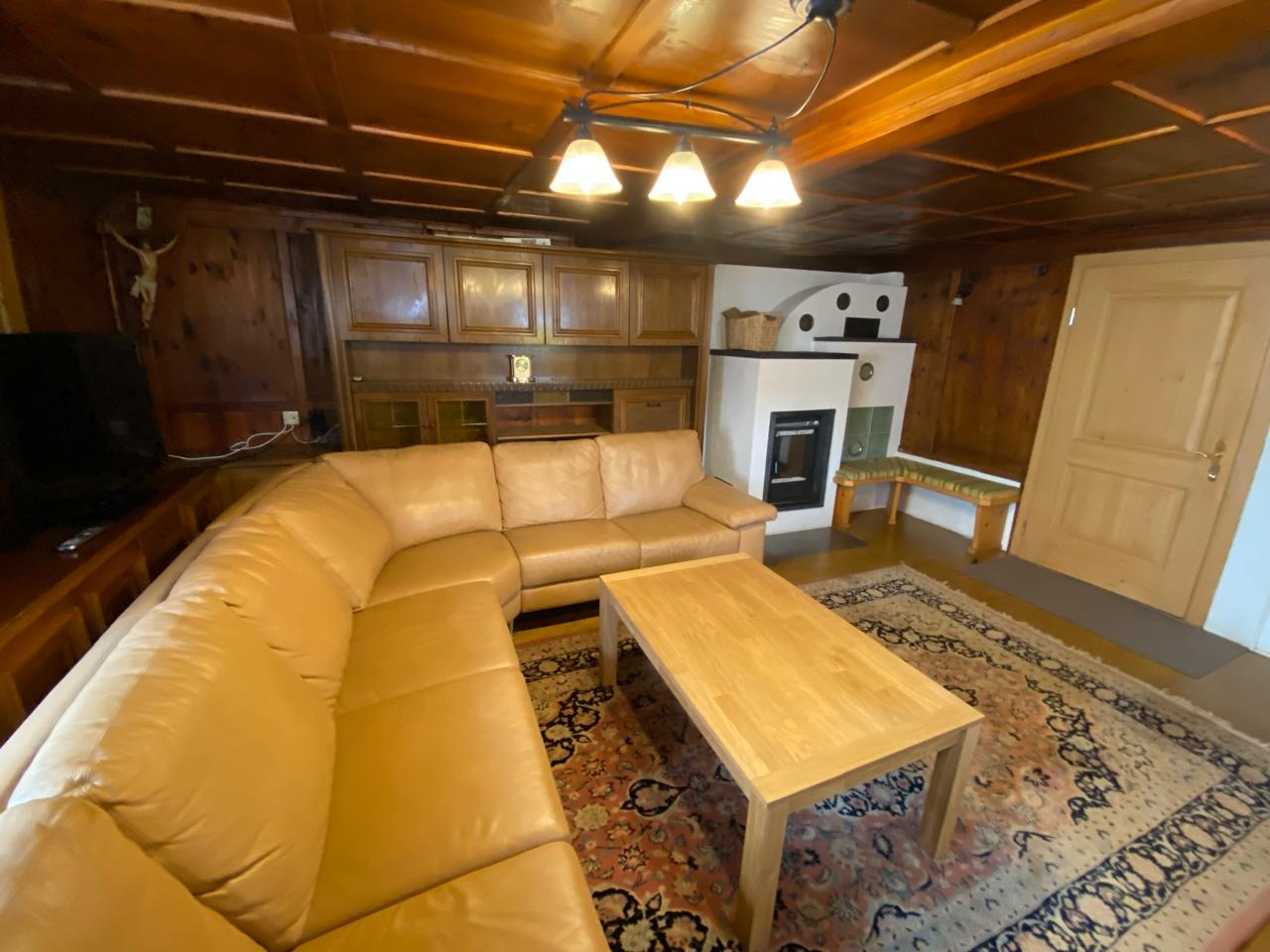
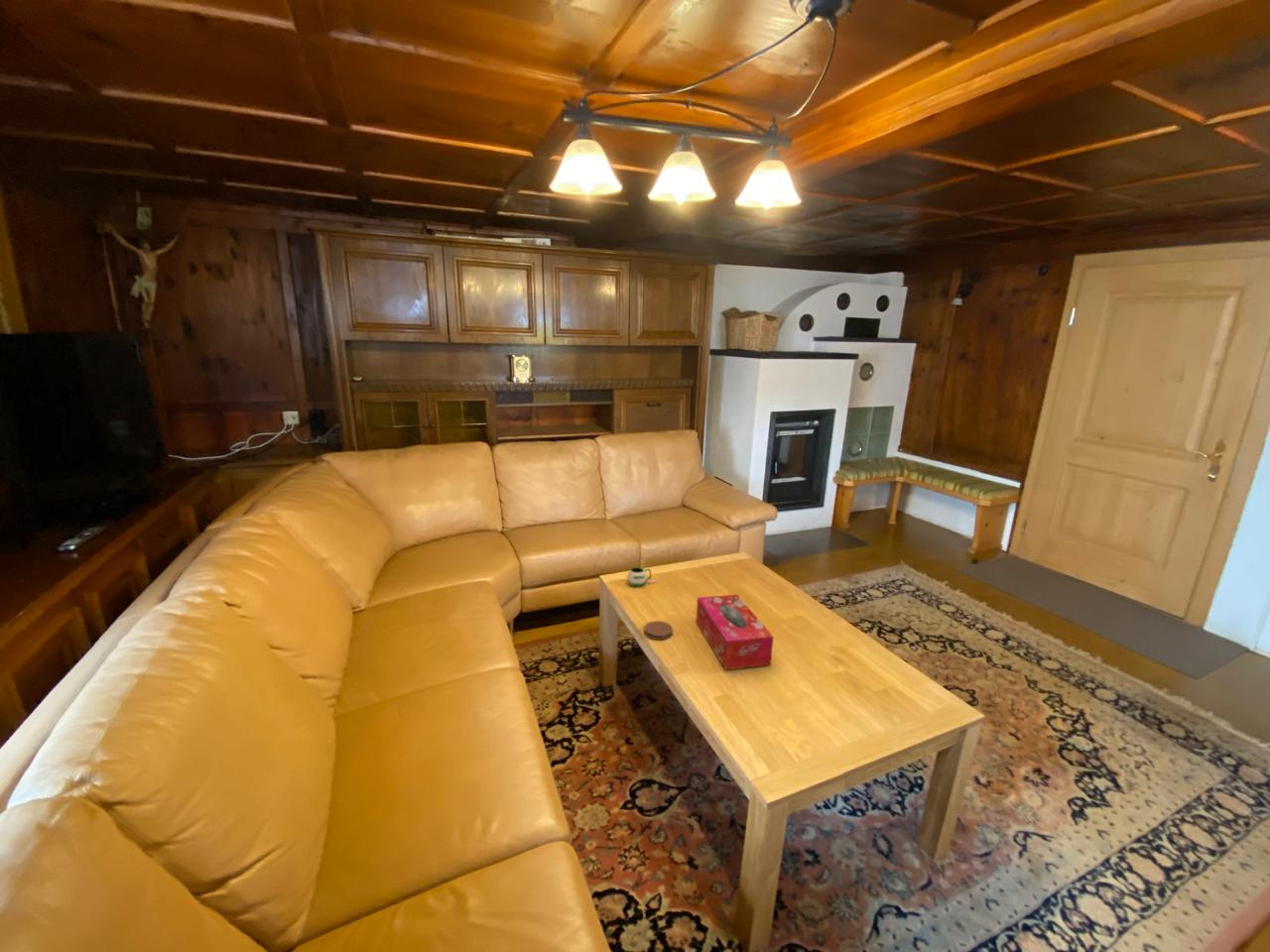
+ mug (641, 575)
+ tissue box (731, 629)
+ coaster (658, 630)
